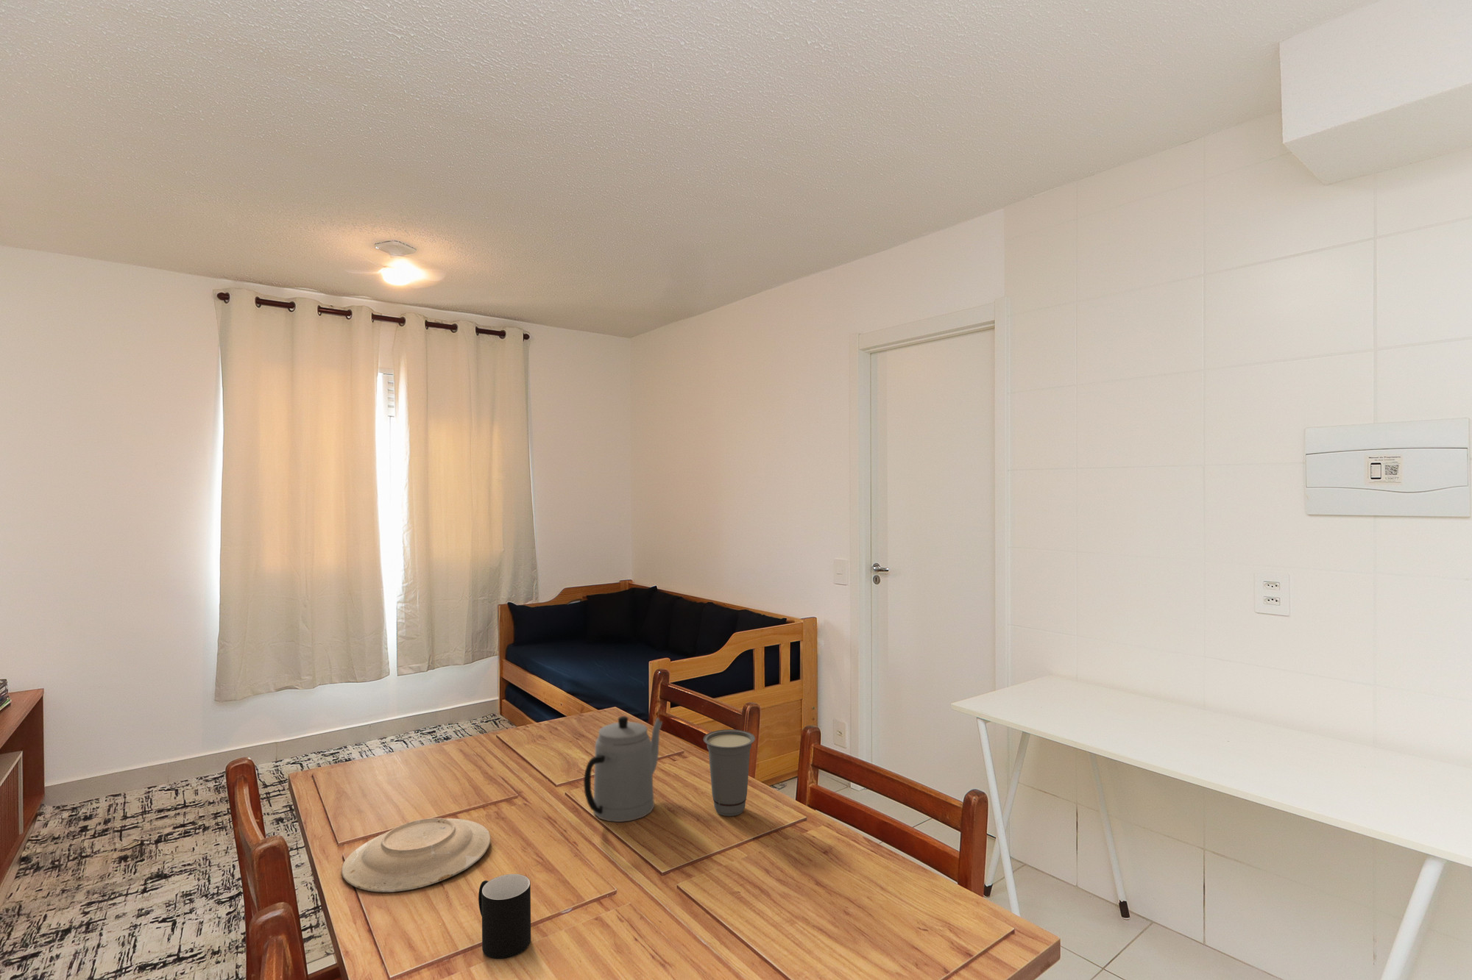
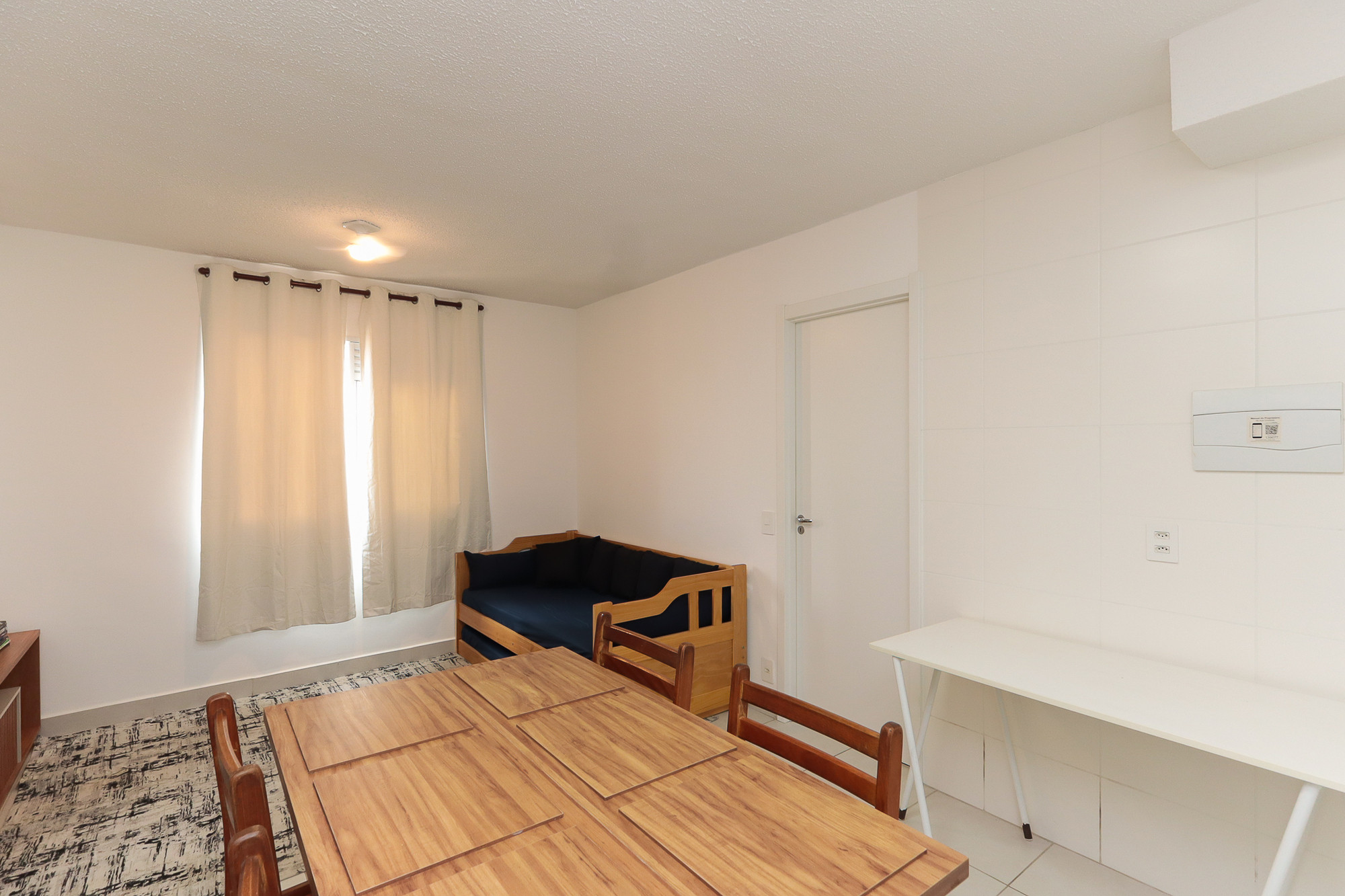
- cup (500, 911)
- teapot (626, 761)
- cup (729, 773)
- plate (419, 843)
